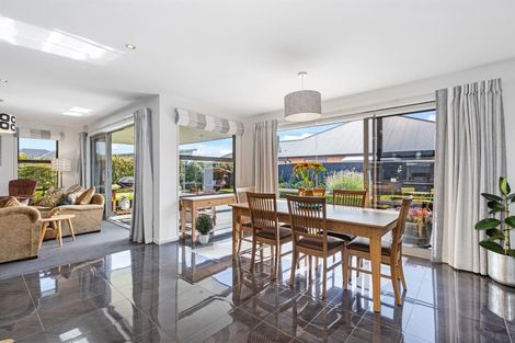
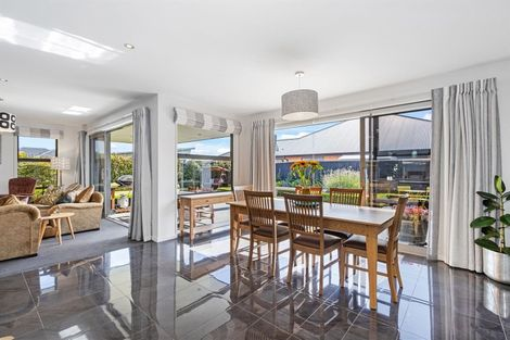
- potted plant (204, 228)
